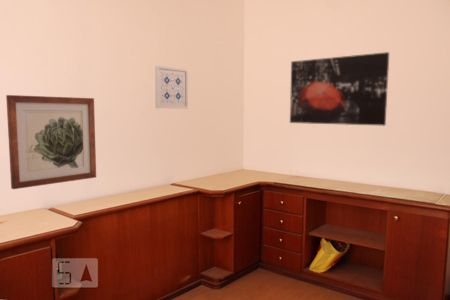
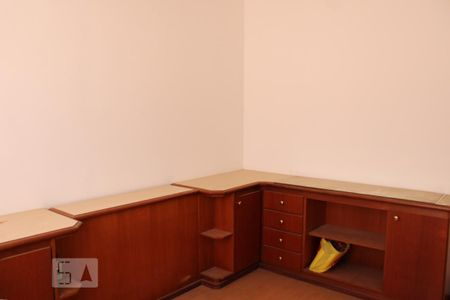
- wall art (55, 140)
- wall art (334, 91)
- wall art (172, 88)
